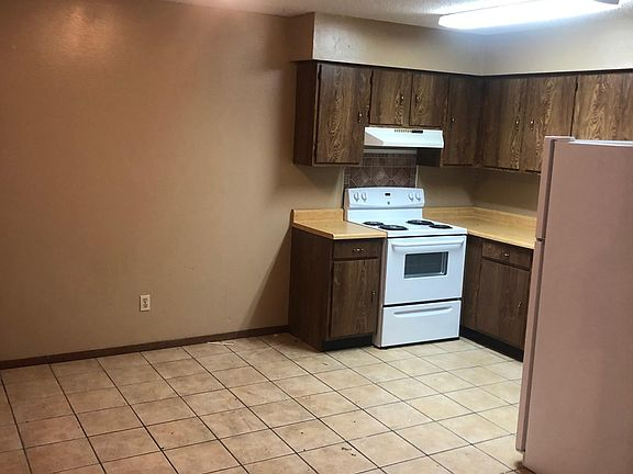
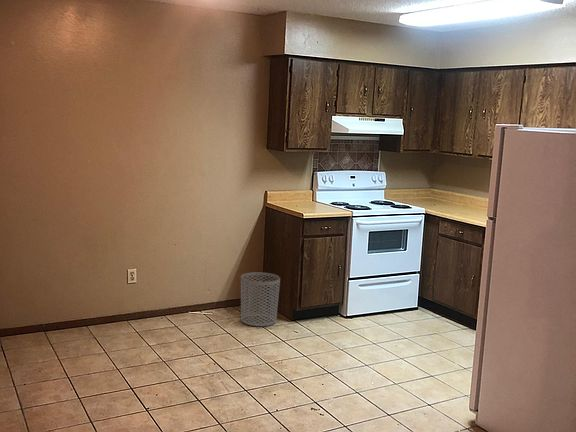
+ waste bin (259, 299)
